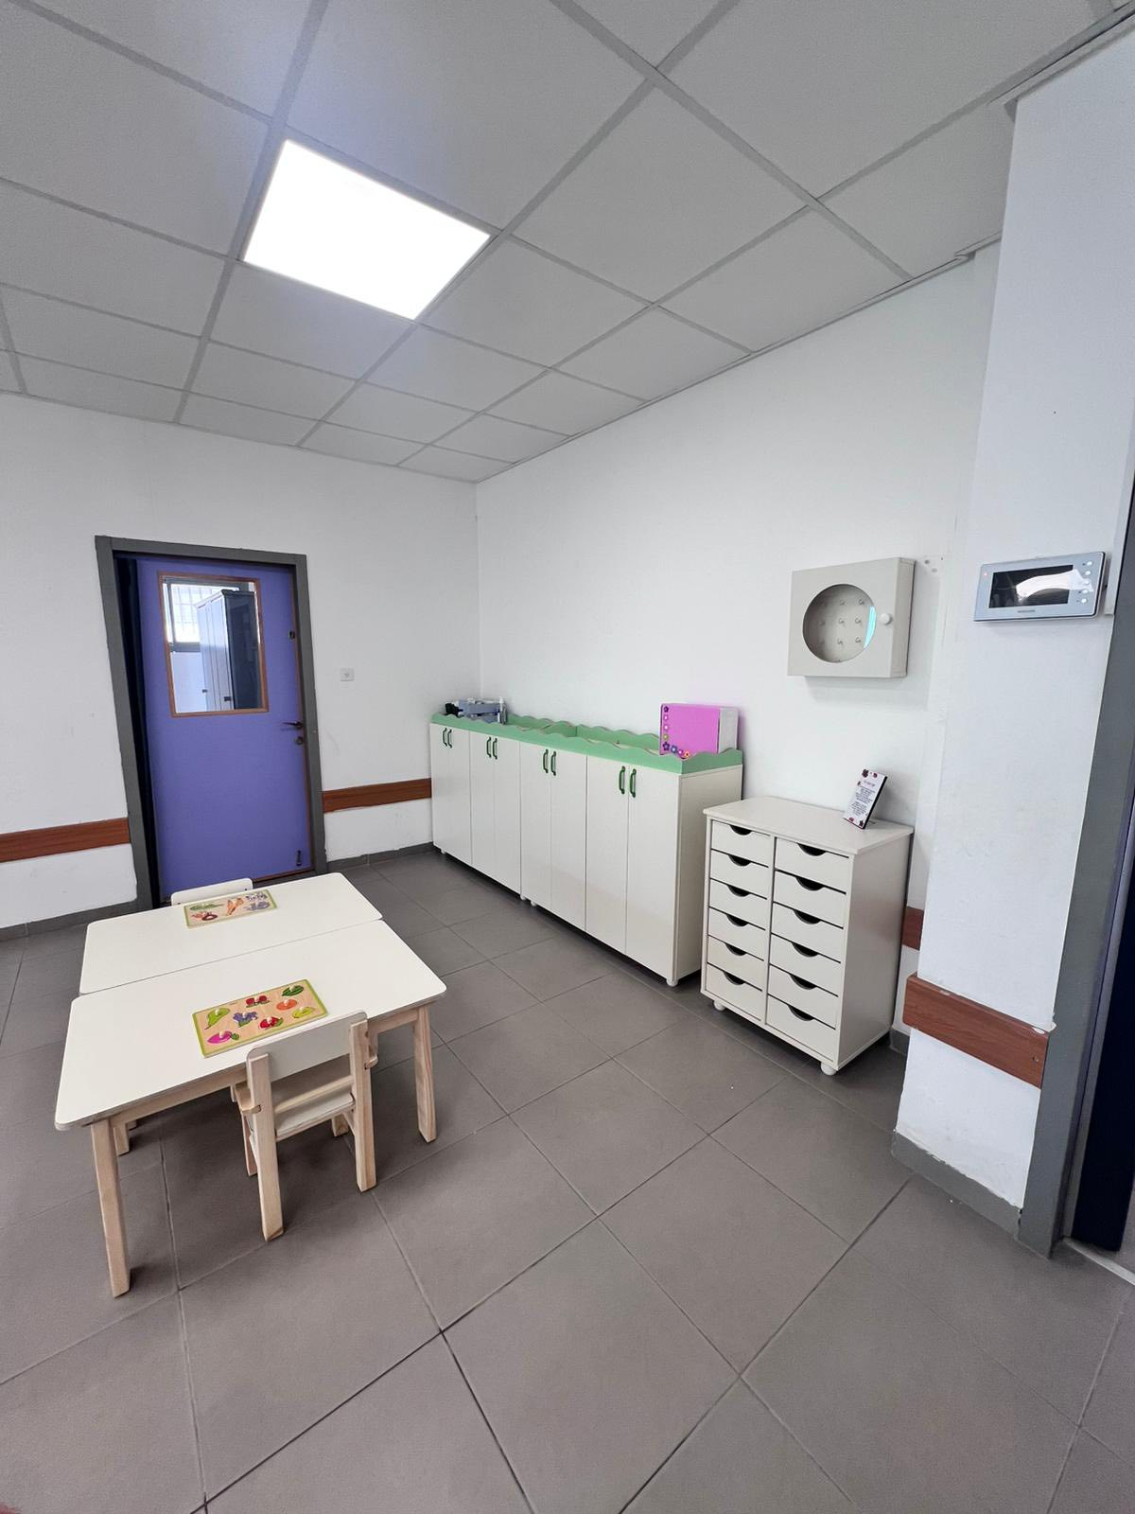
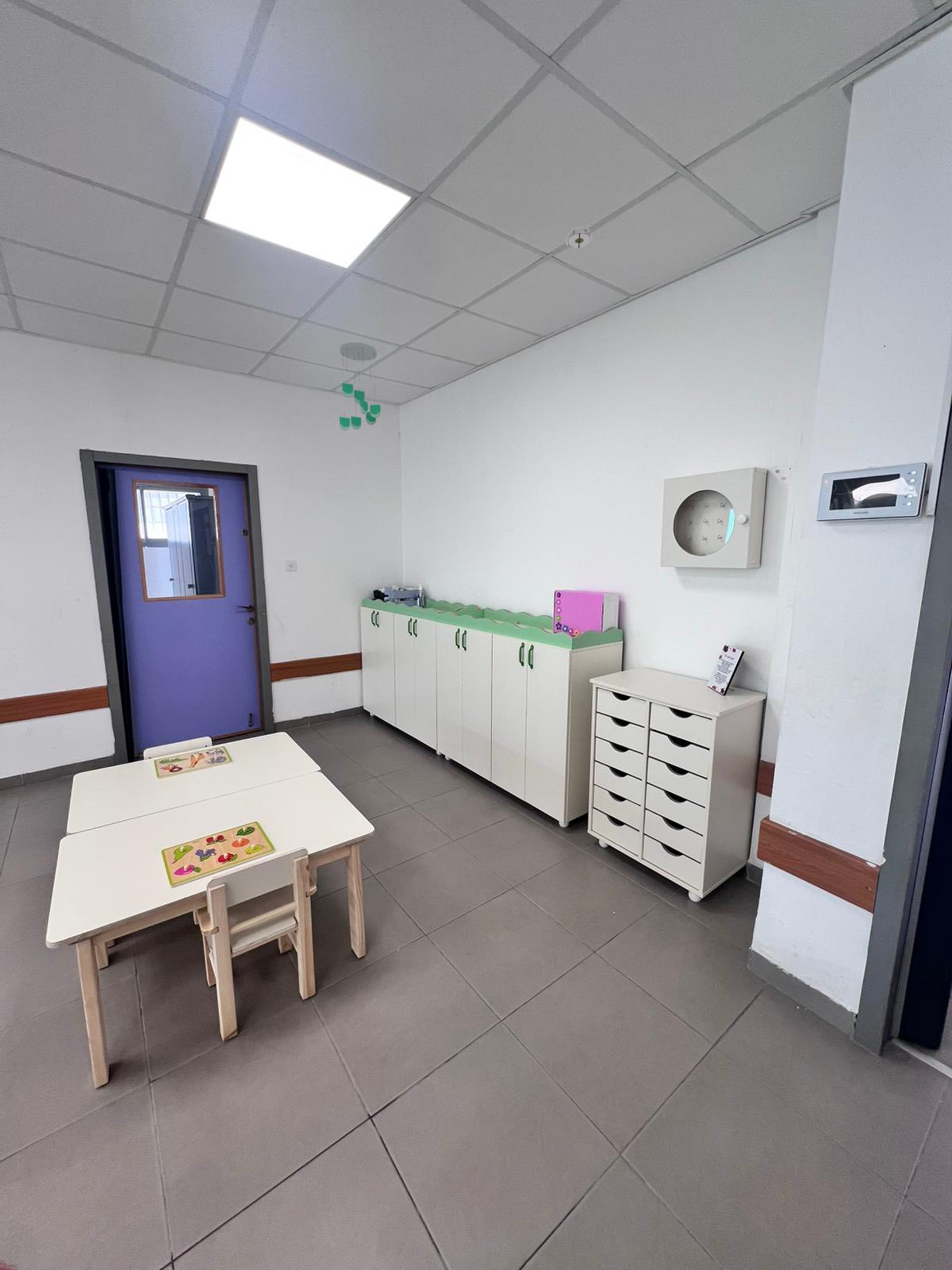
+ smoke detector (578, 237)
+ ceiling mobile (359, 391)
